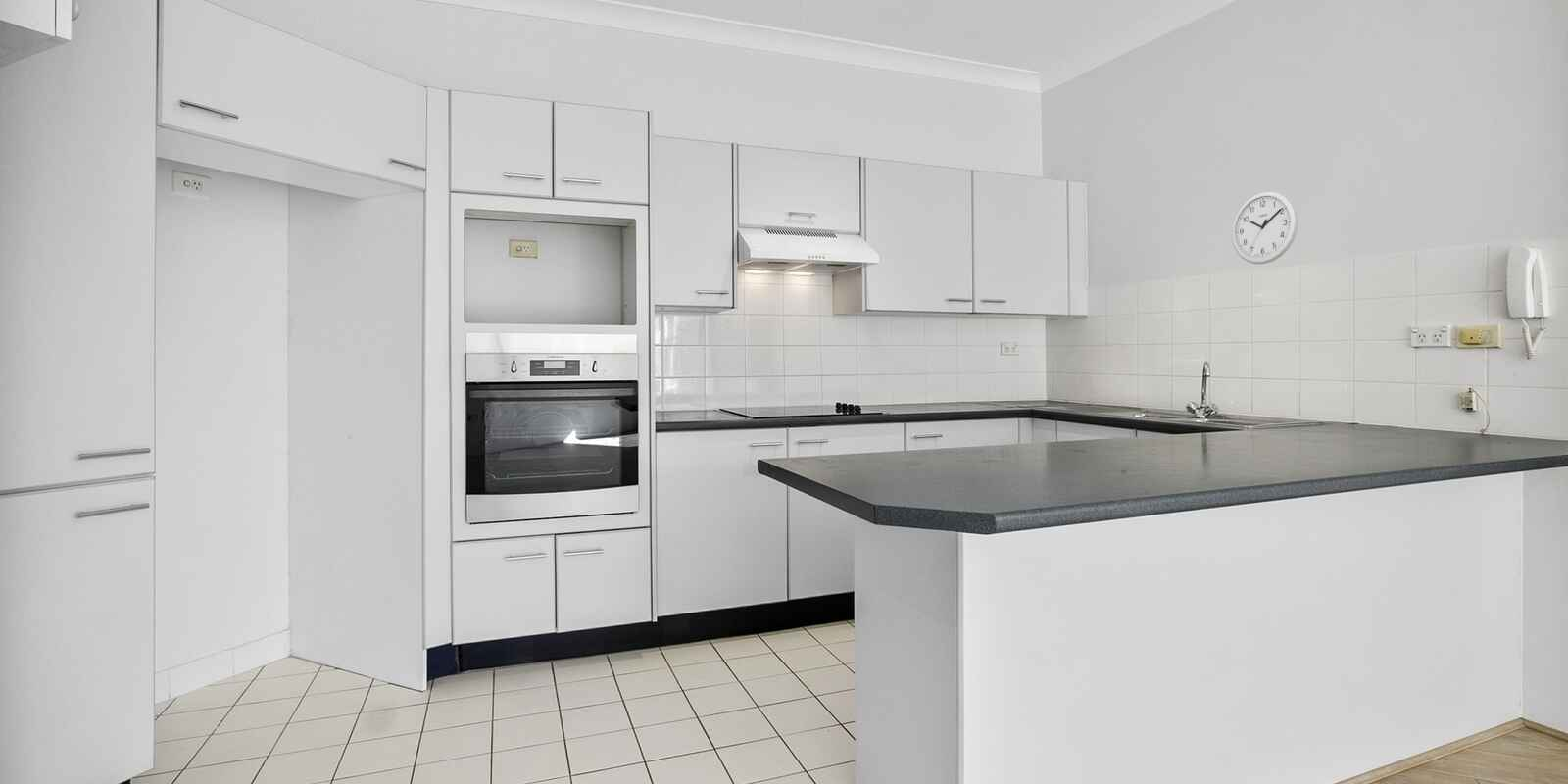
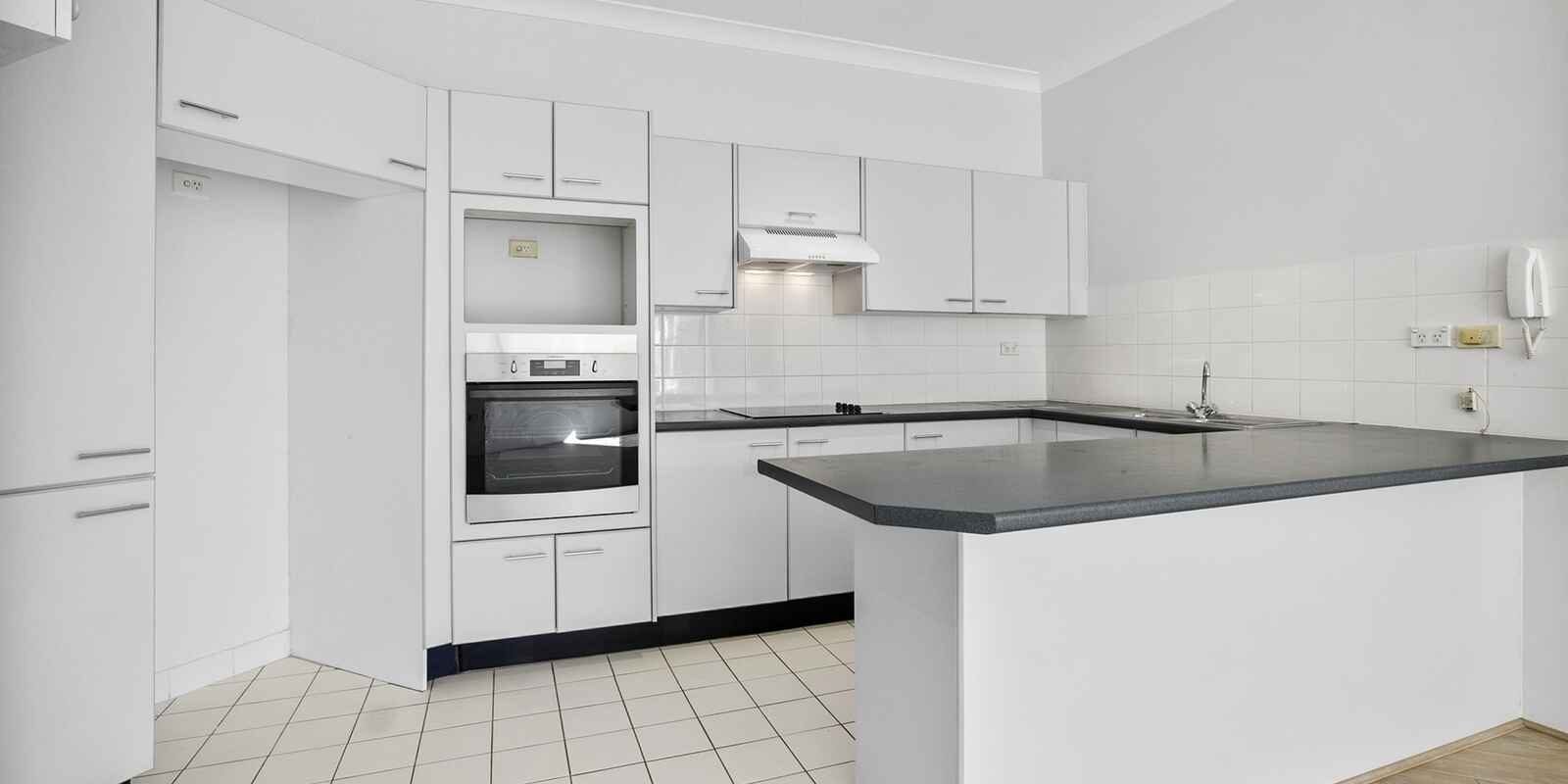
- wall clock (1262, 226)
